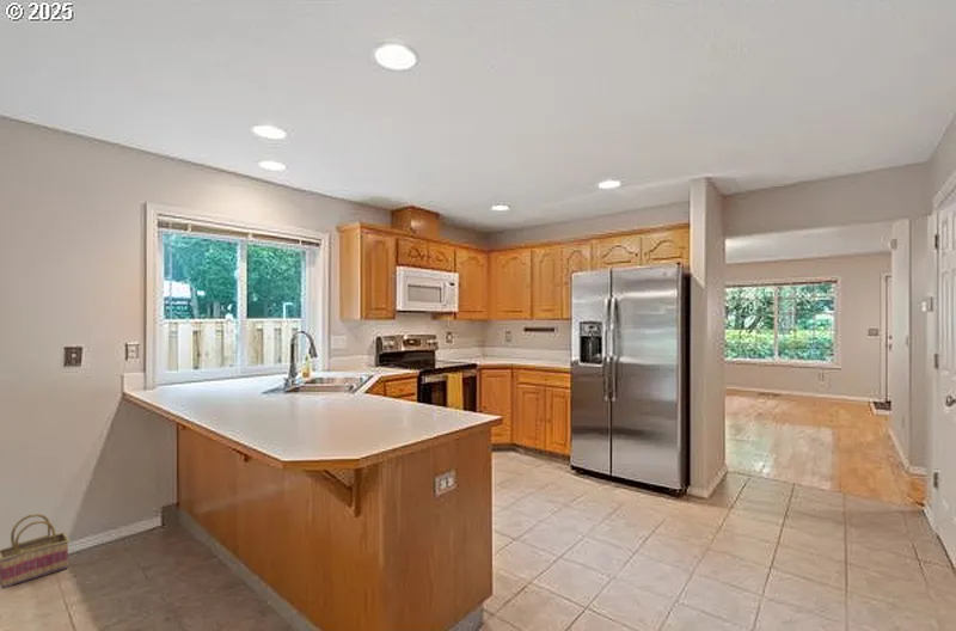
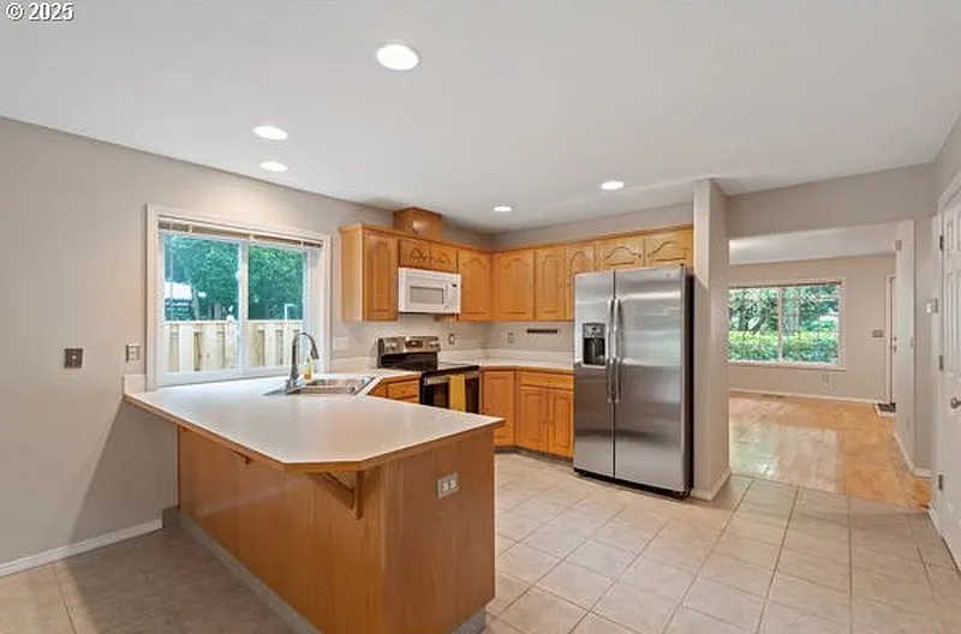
- basket (33, 545)
